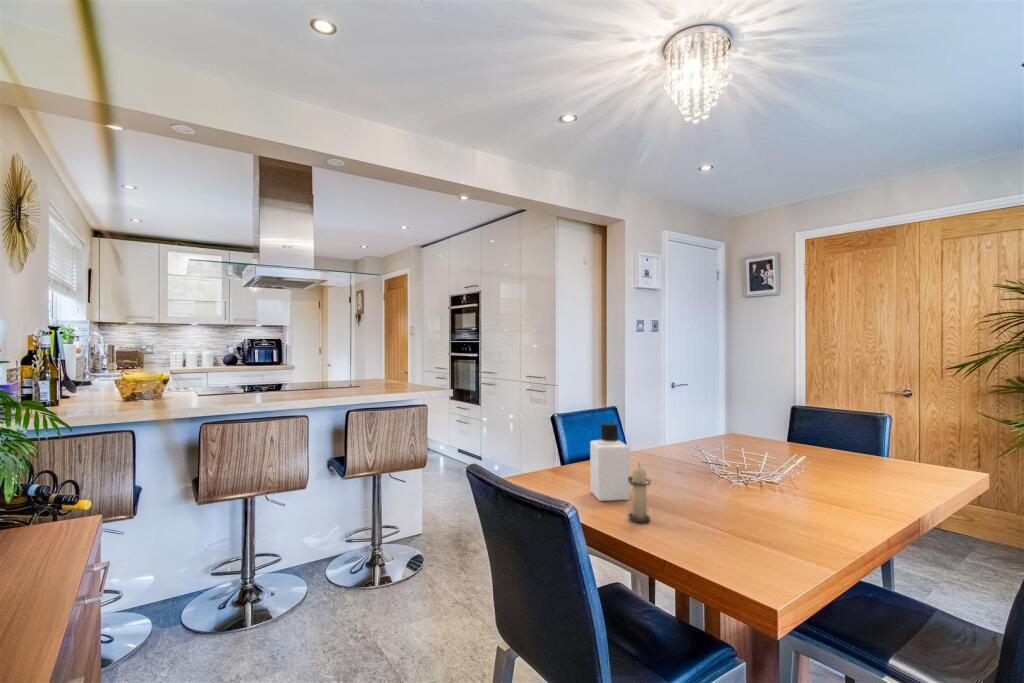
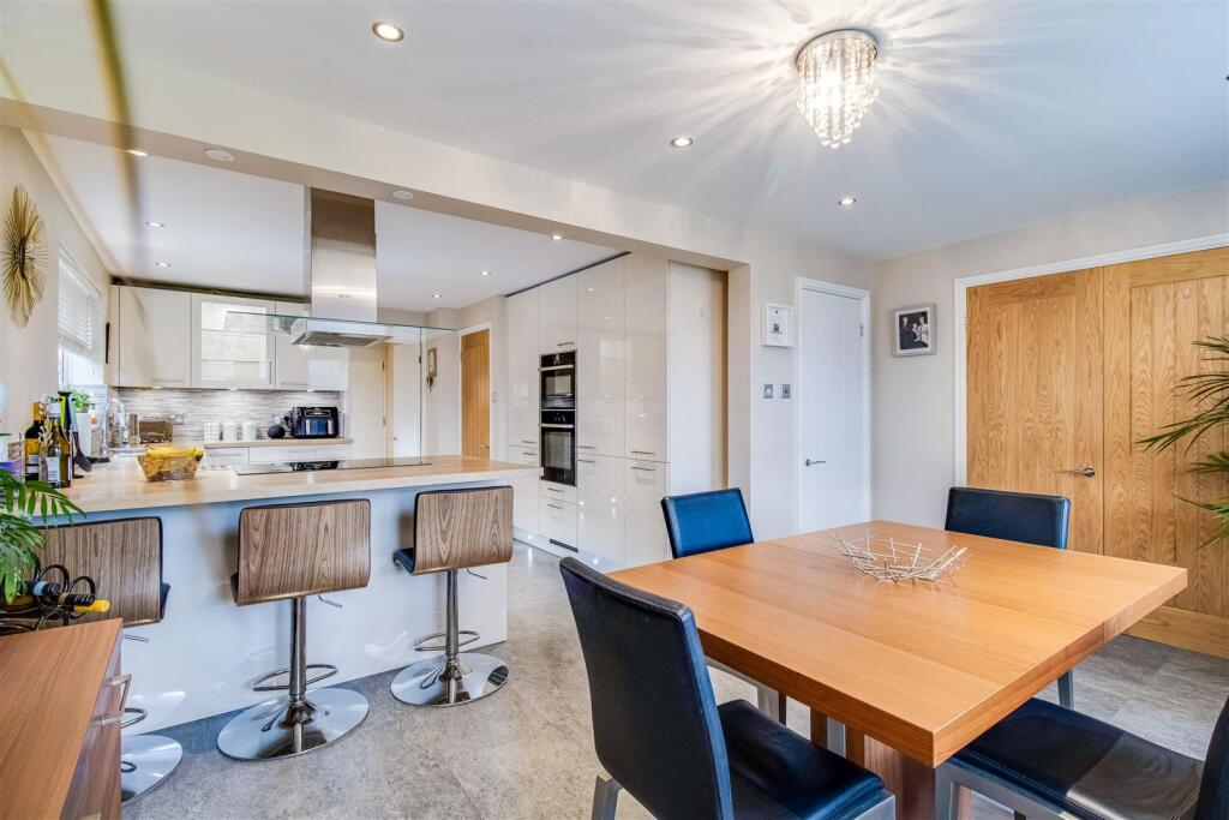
- candle (639, 491)
- bottle (609, 459)
